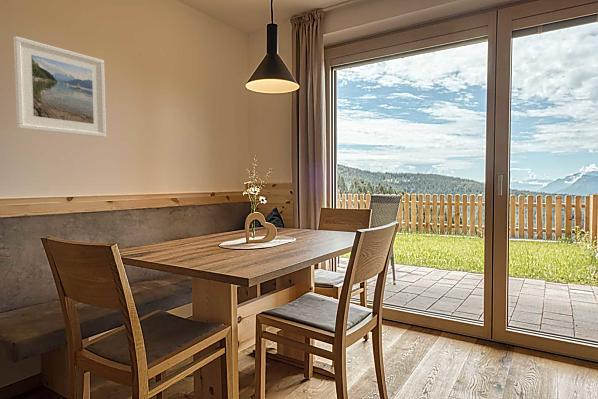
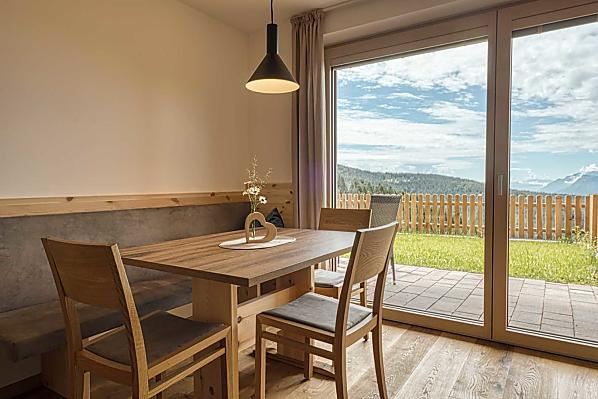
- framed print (64, 91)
